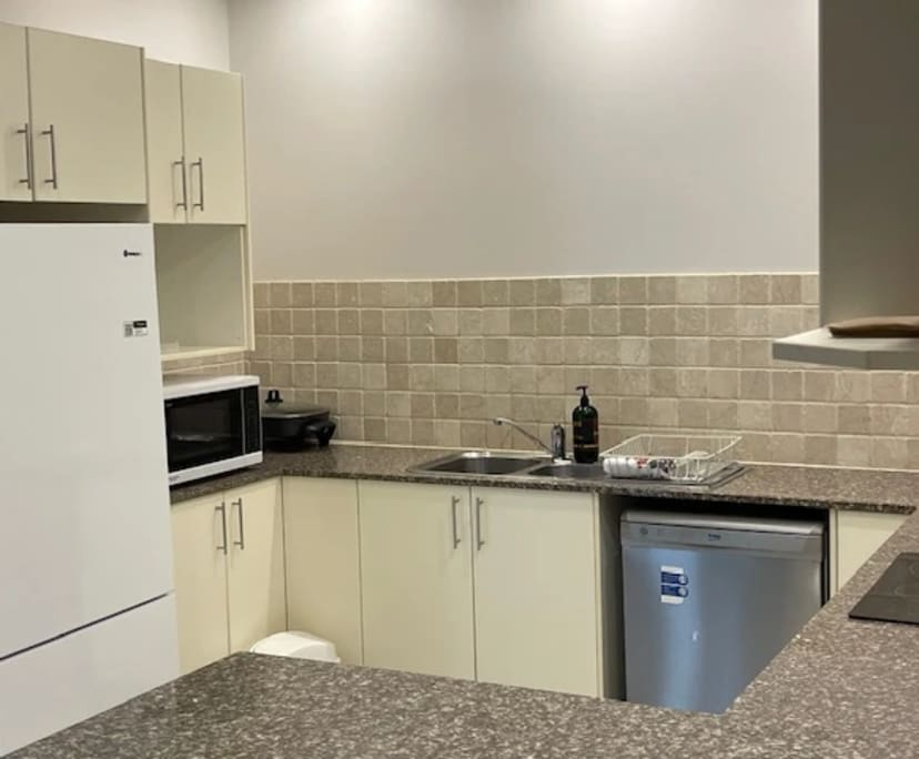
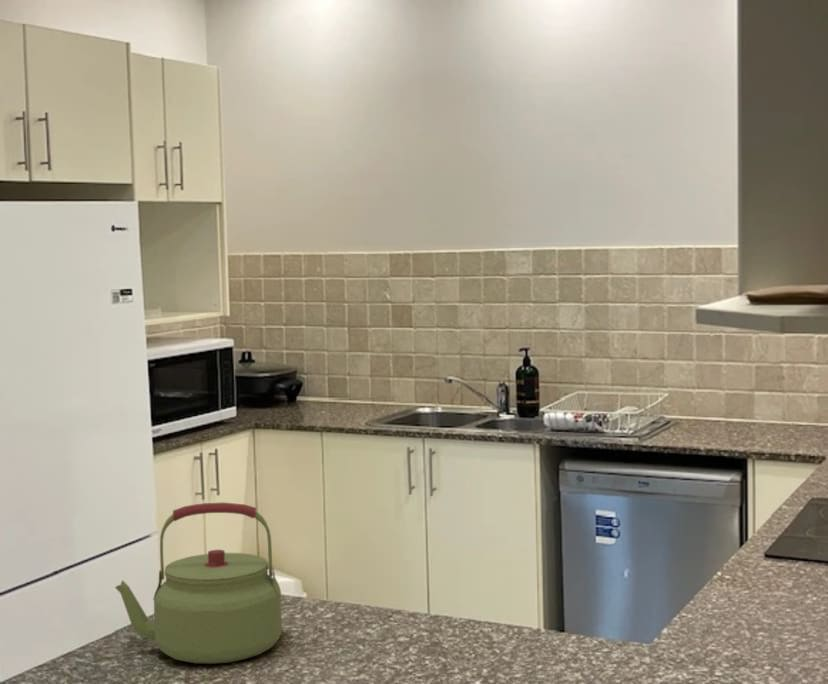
+ kettle (197, 576)
